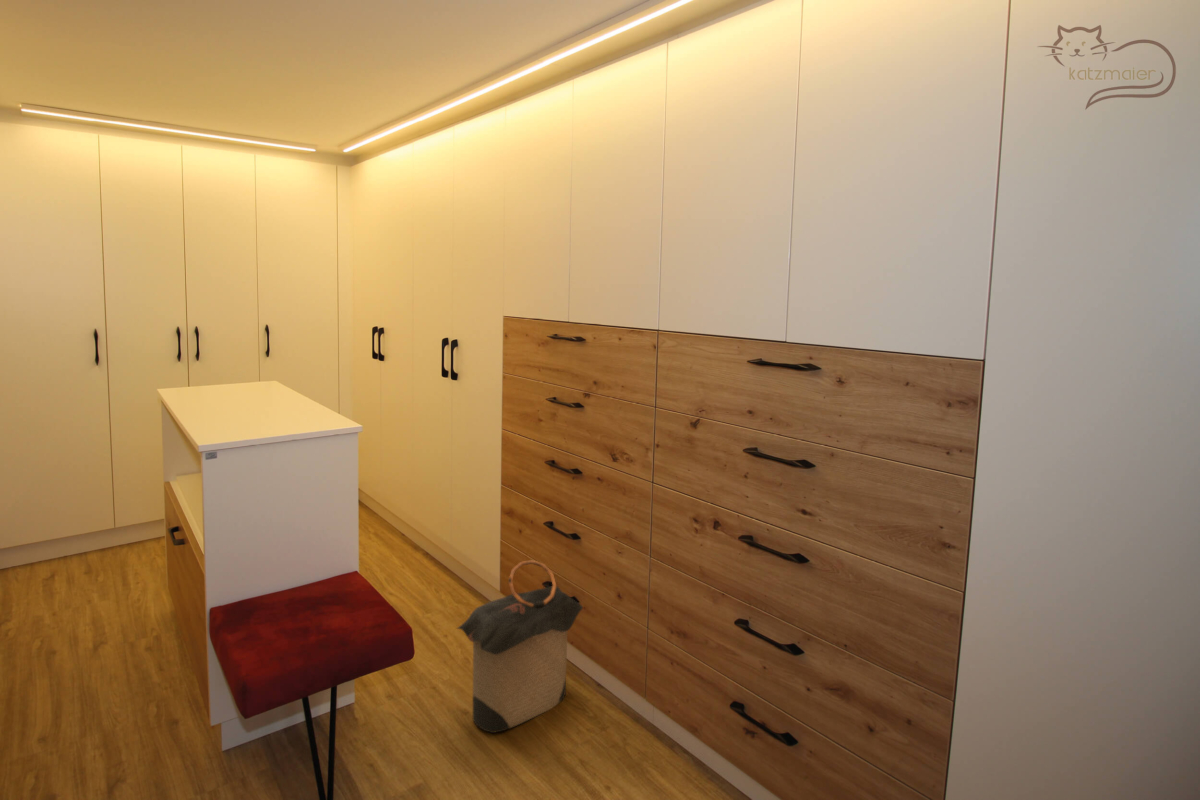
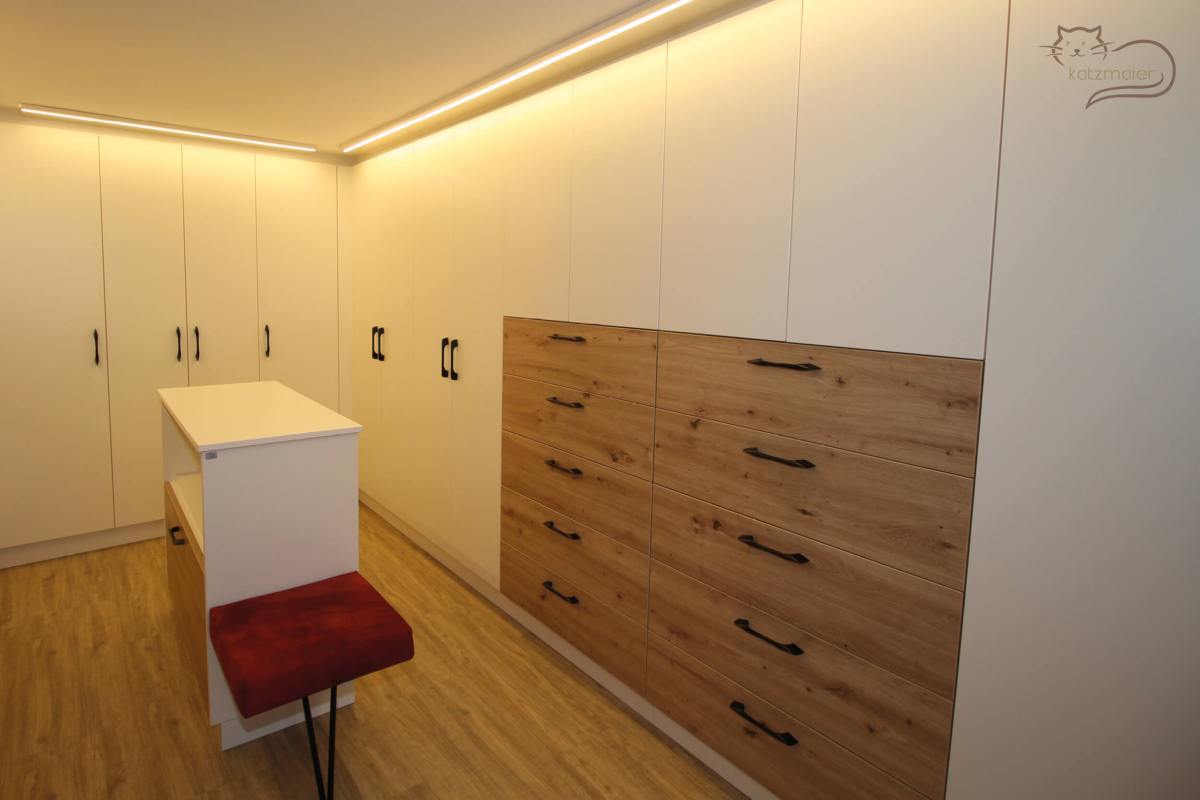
- laundry hamper (521, 640)
